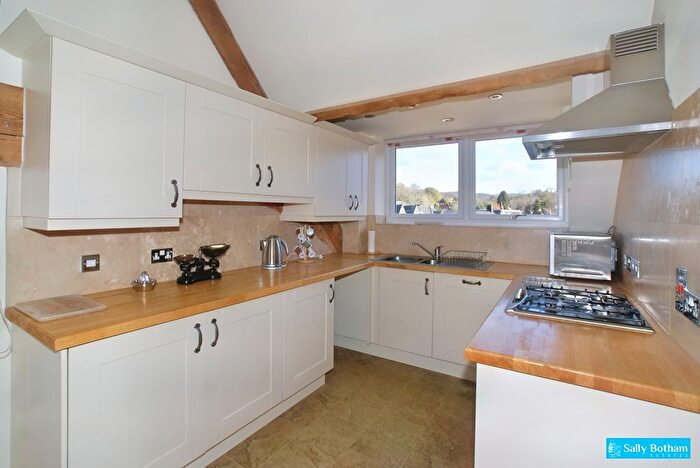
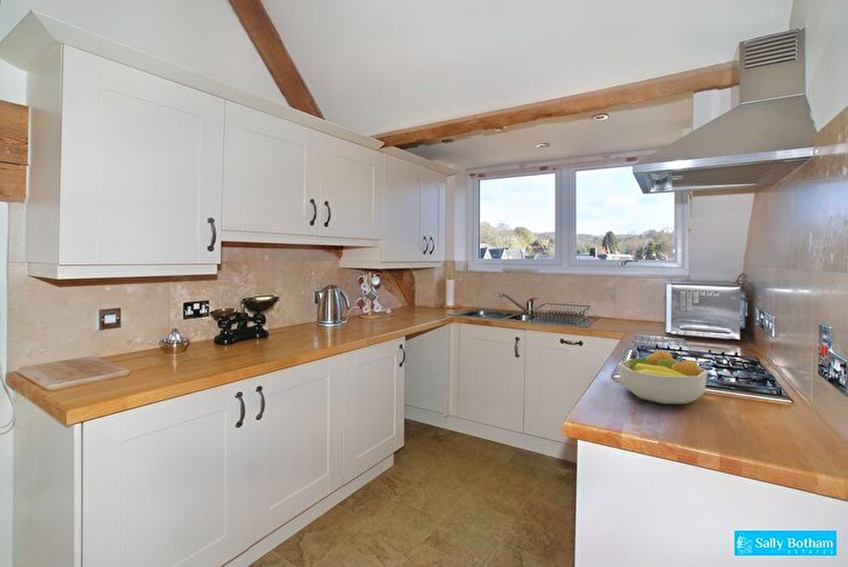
+ fruit bowl (660, 374)
